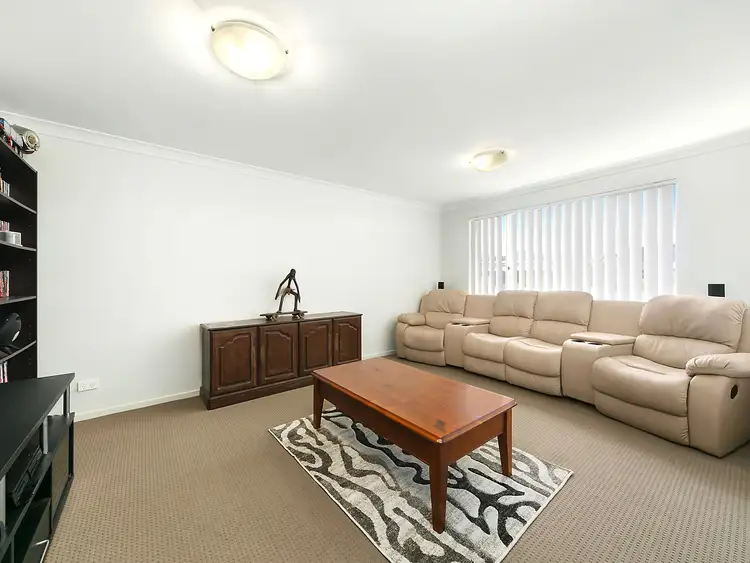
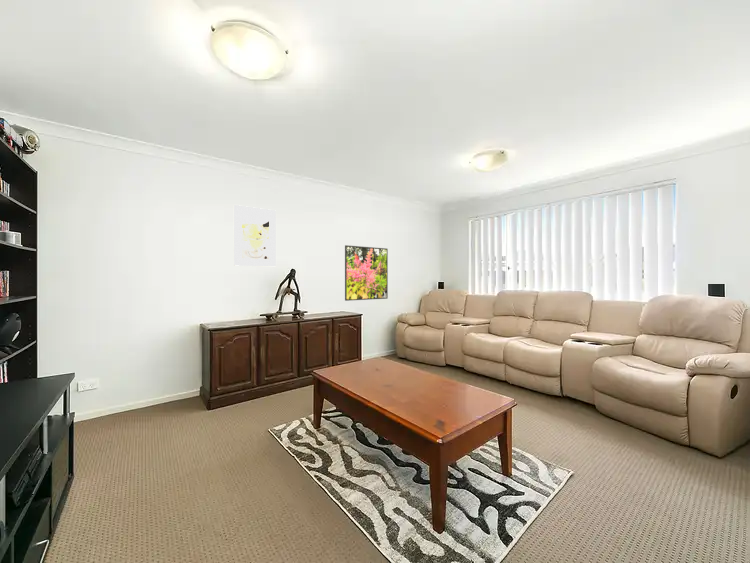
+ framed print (367, 273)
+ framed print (255, 236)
